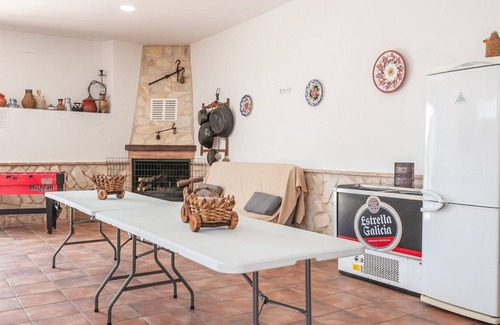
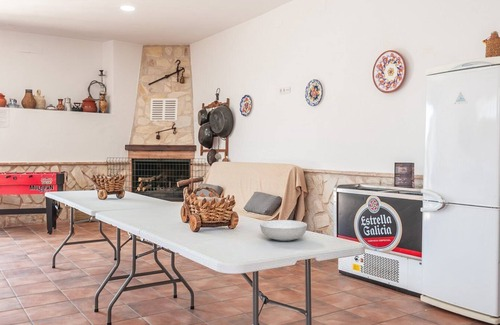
+ serving bowl (283, 231)
